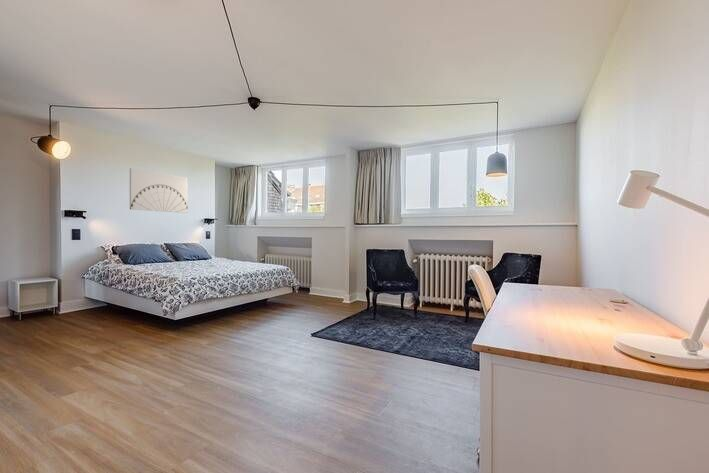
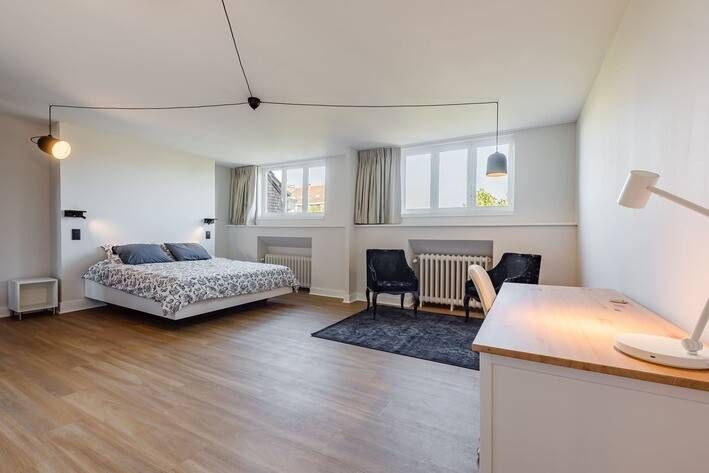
- wall art (160, 192)
